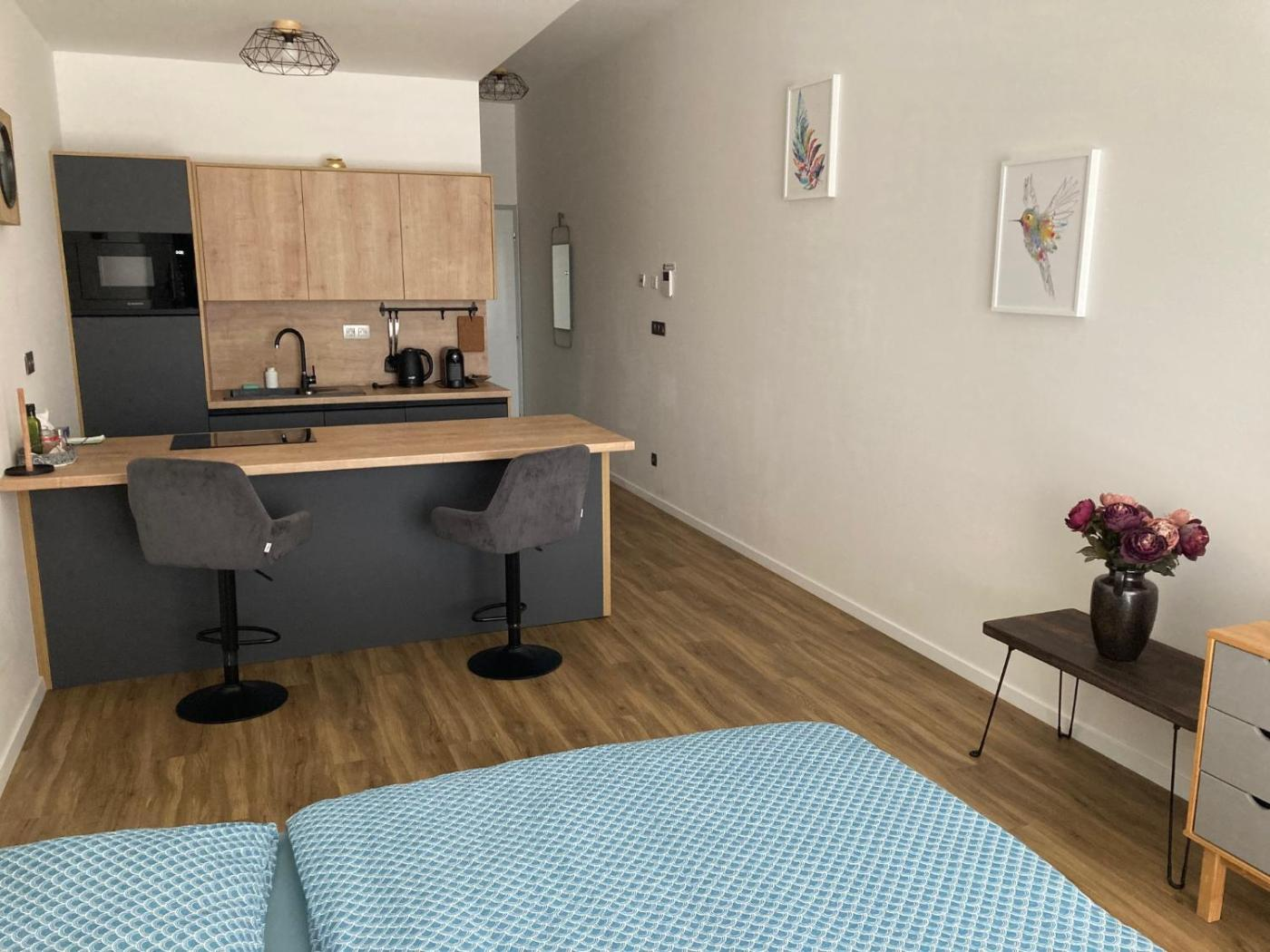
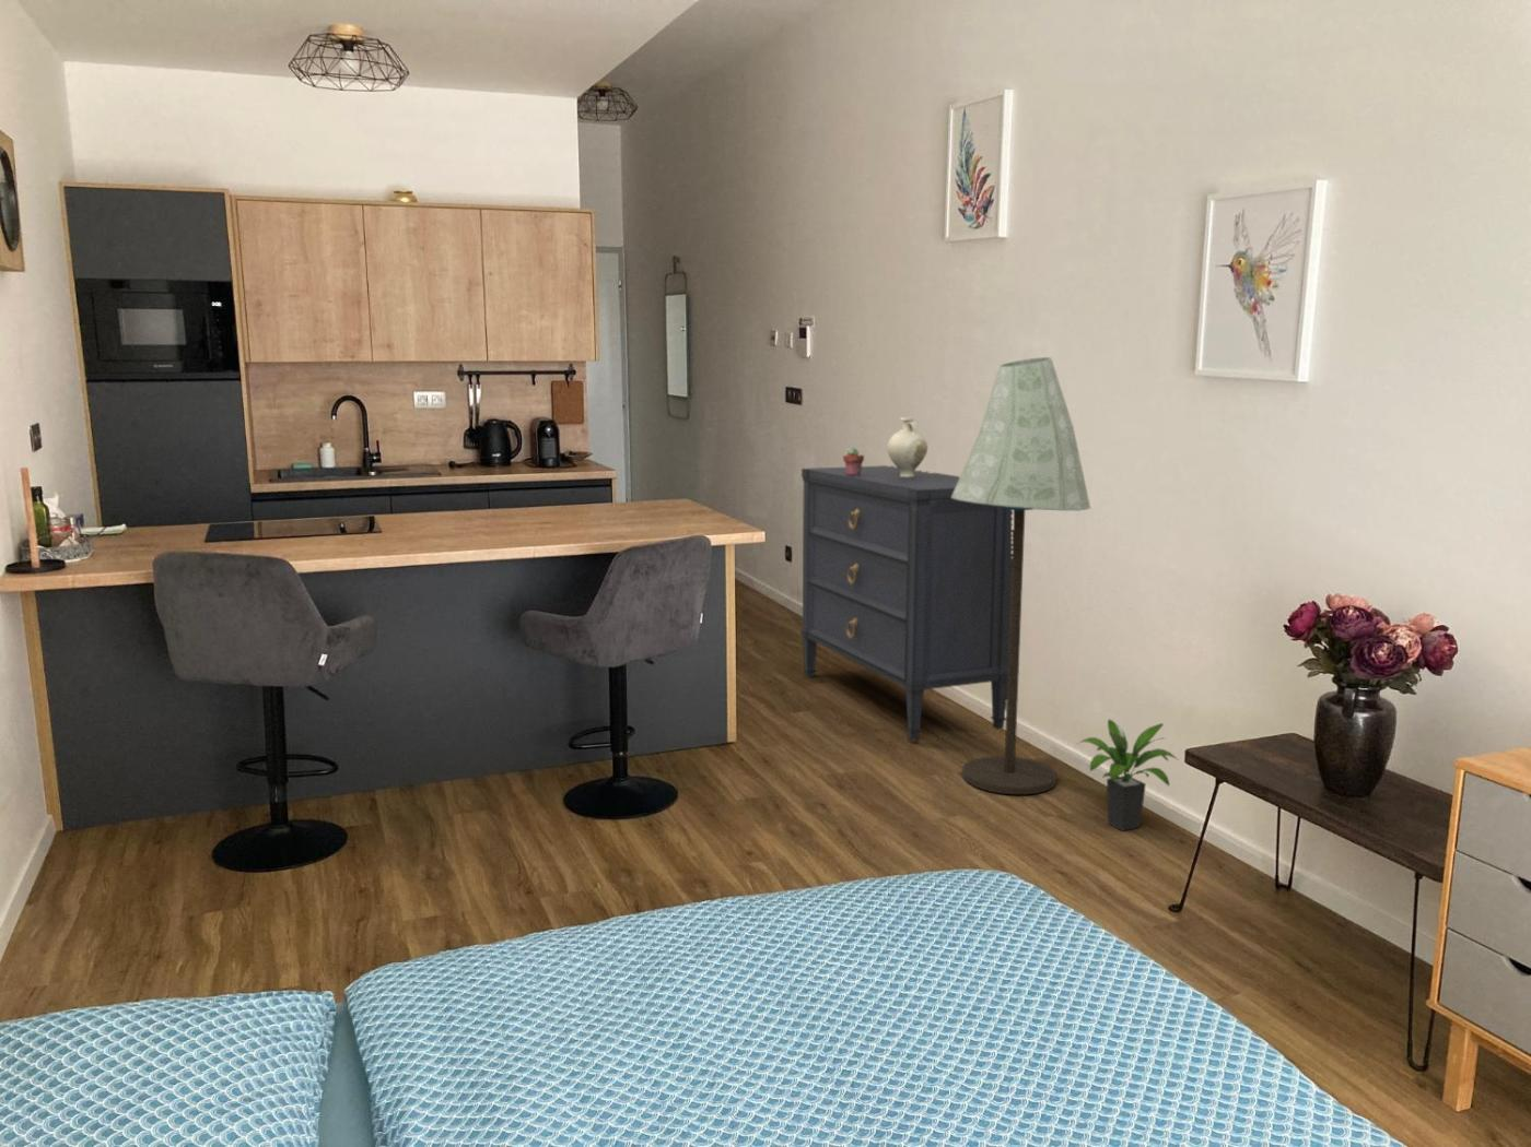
+ potted succulent (854, 460)
+ dresser (898, 590)
+ decorative vase (907, 446)
+ potted plant (1125, 774)
+ floor lamp (1017, 574)
